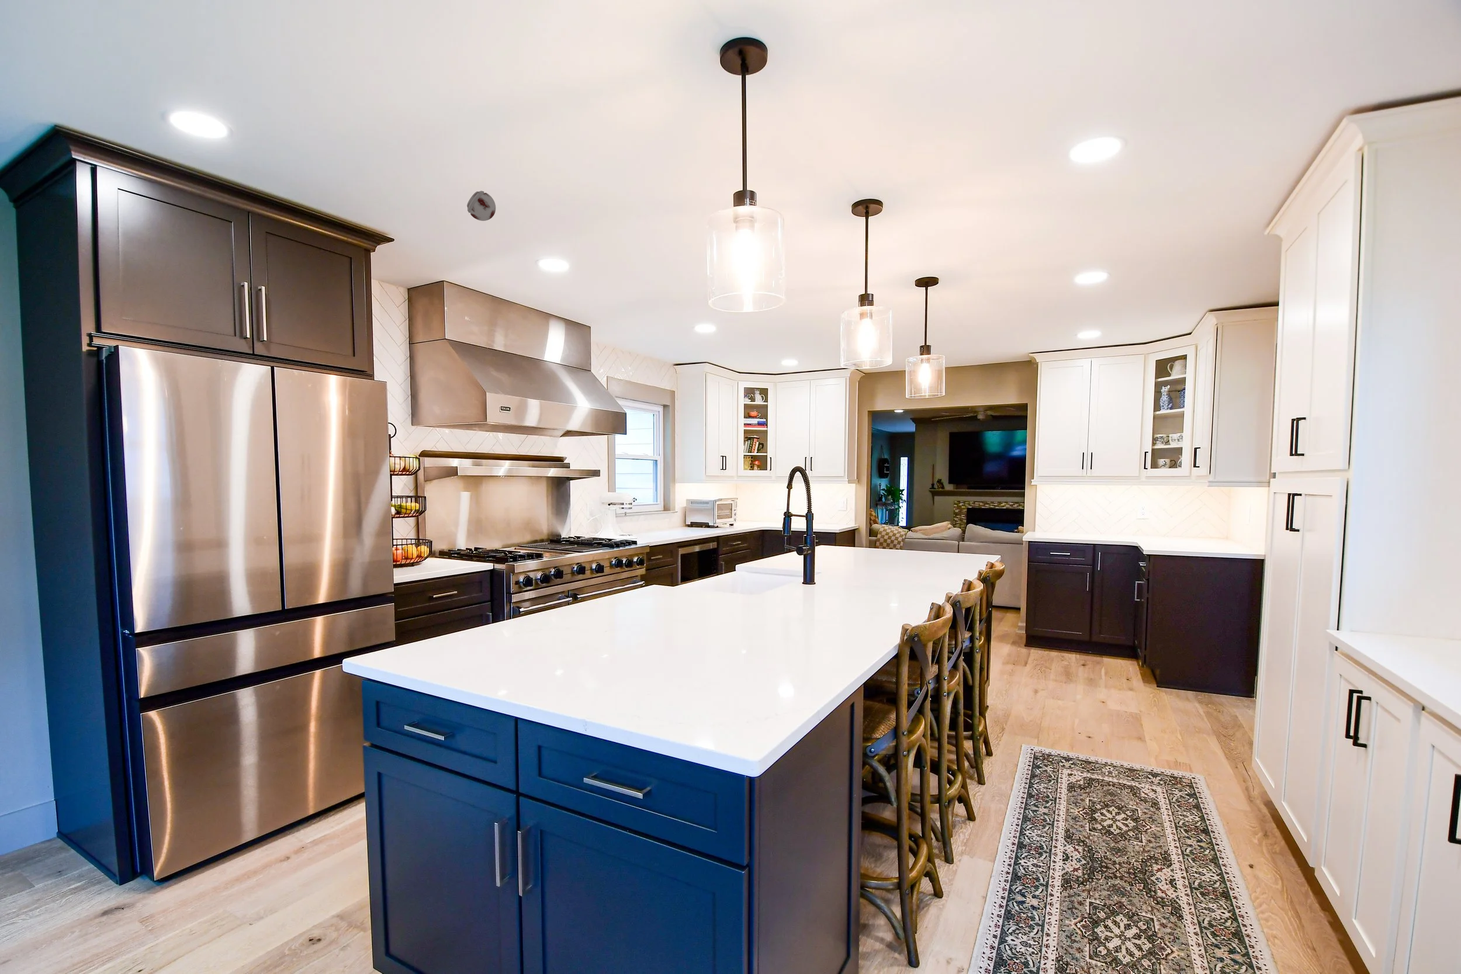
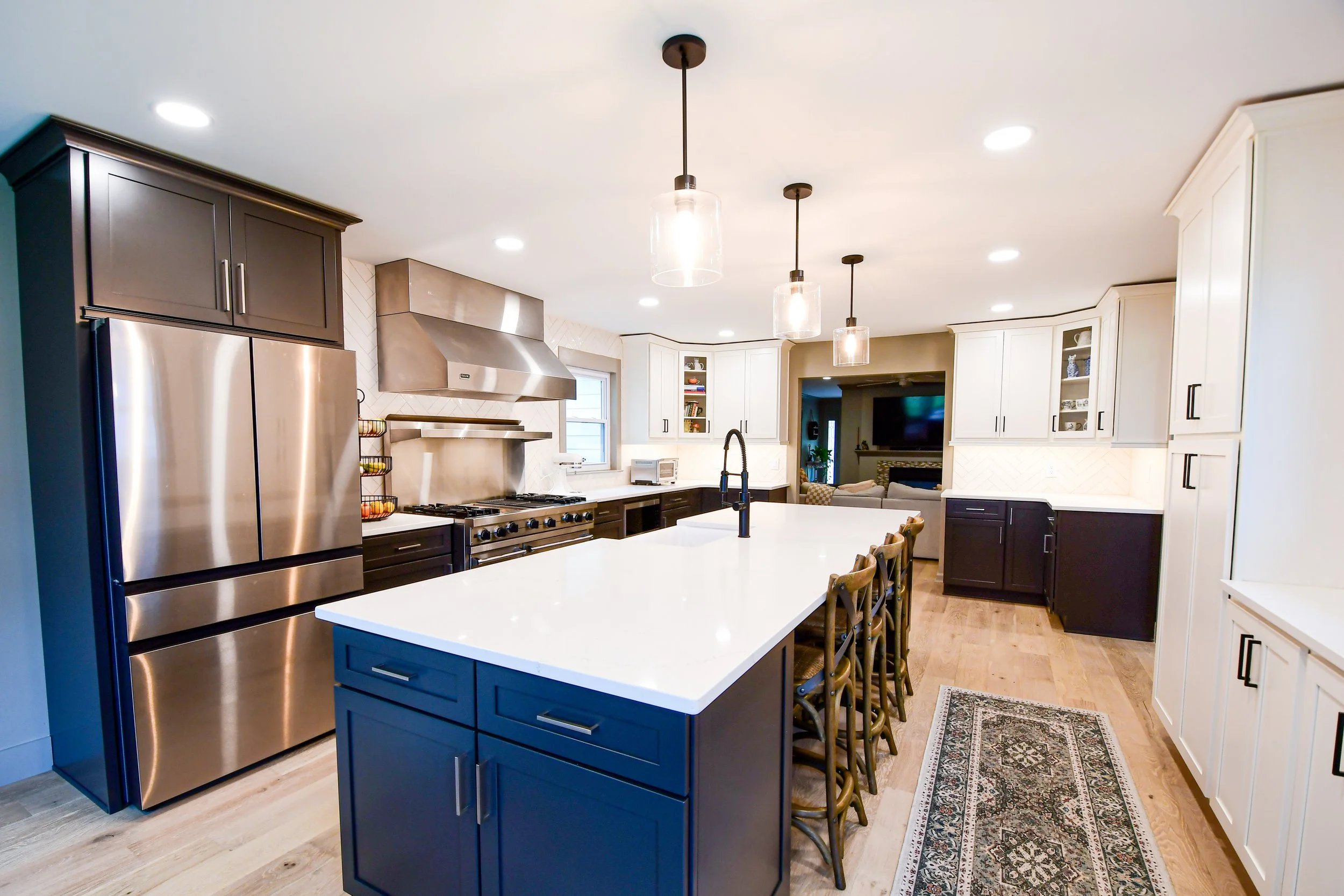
- smoke detector (480, 205)
